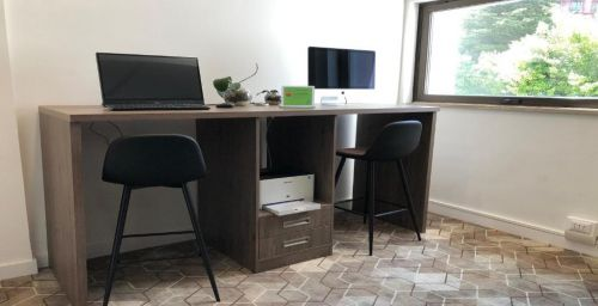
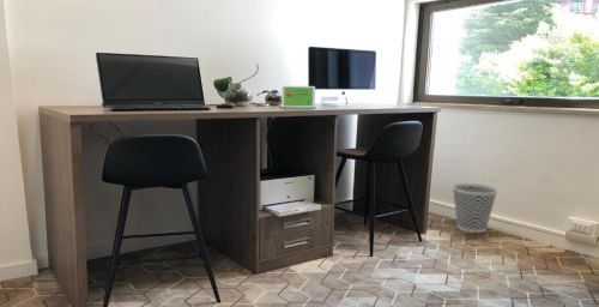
+ wastebasket (472, 207)
